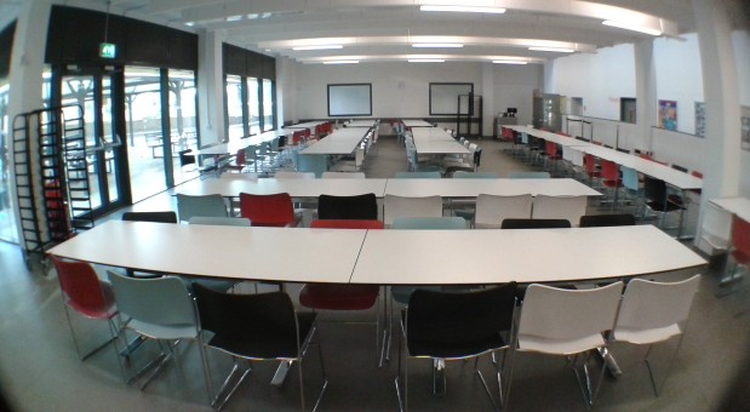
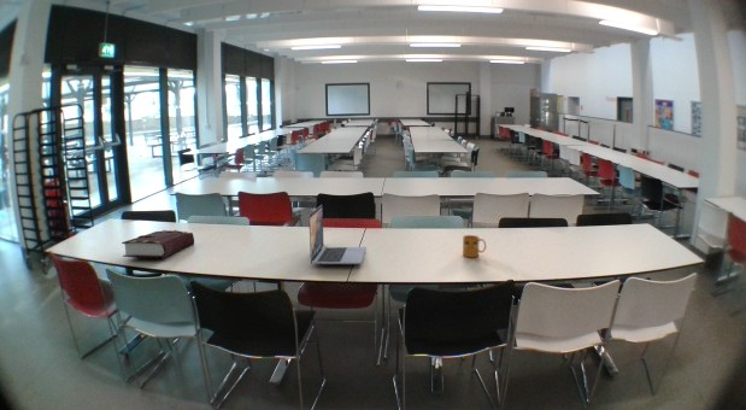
+ book (159, 244)
+ laptop (340, 247)
+ mug (474, 246)
